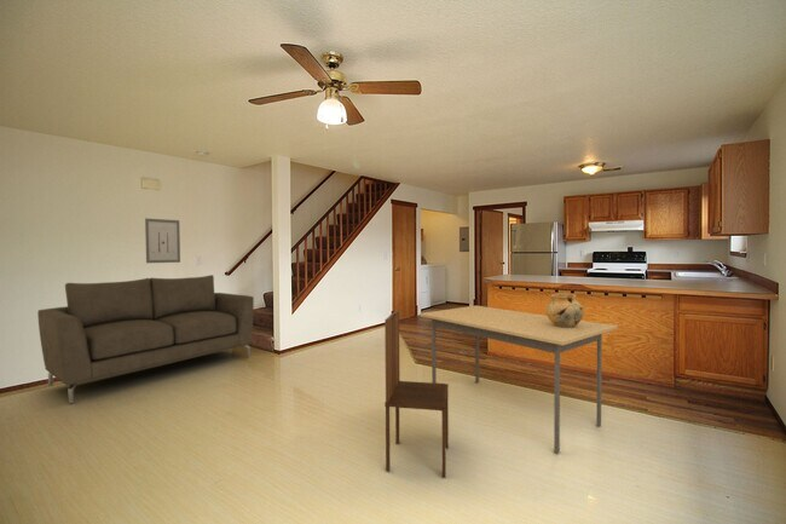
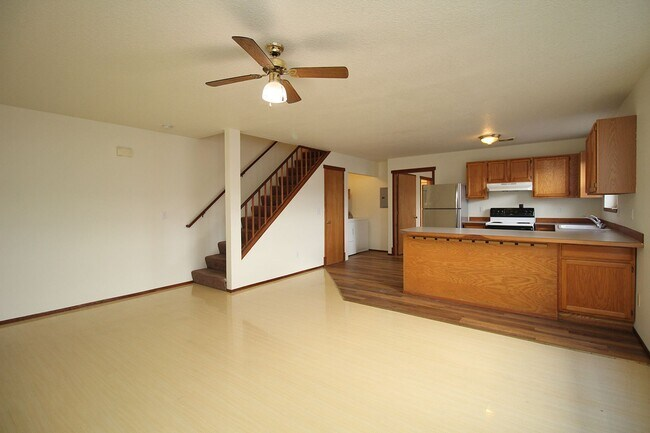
- dining chair (418, 386)
- ceramic pot (564, 310)
- sofa (158, 323)
- wall art (163, 241)
- dining table (509, 342)
